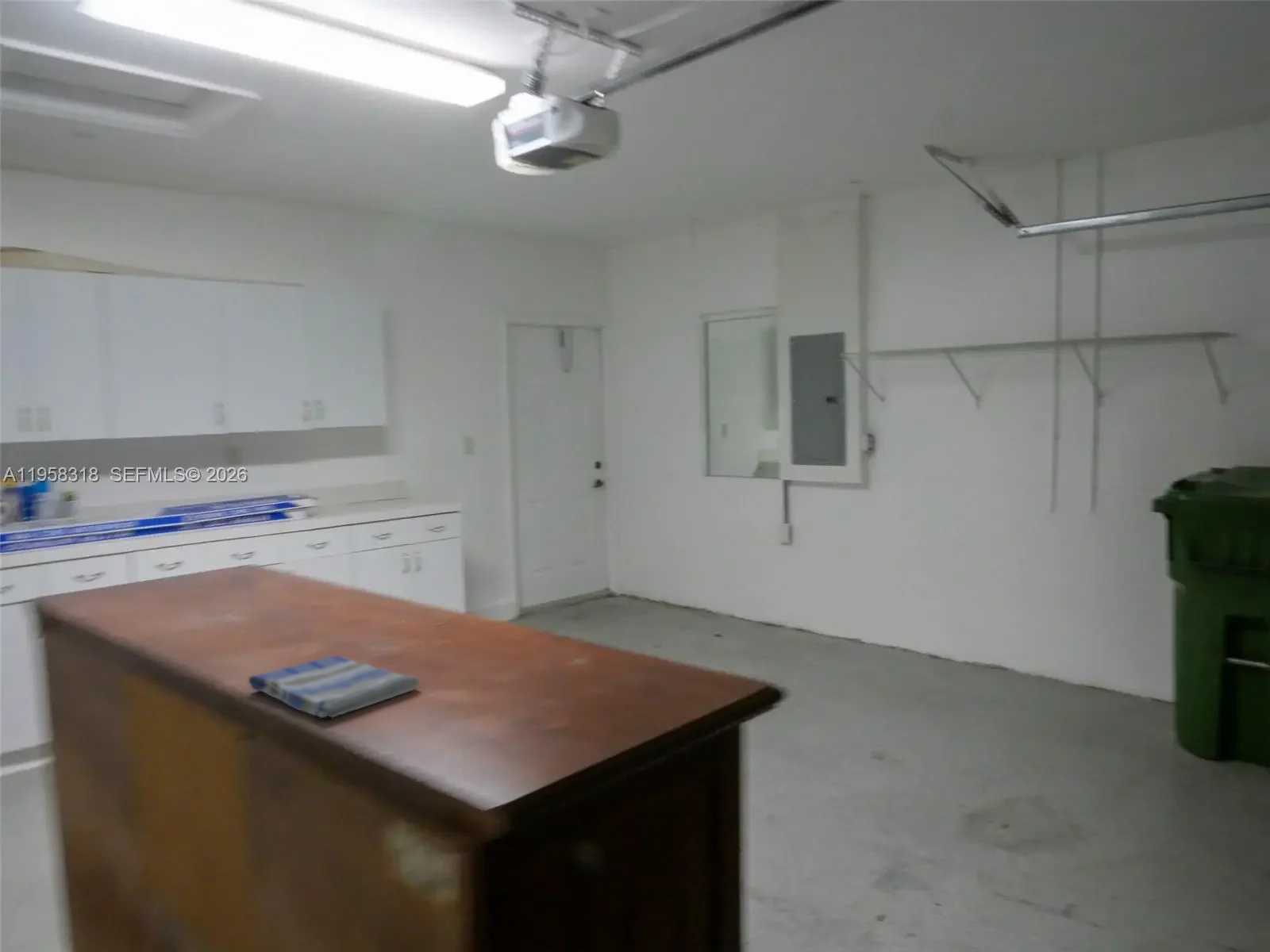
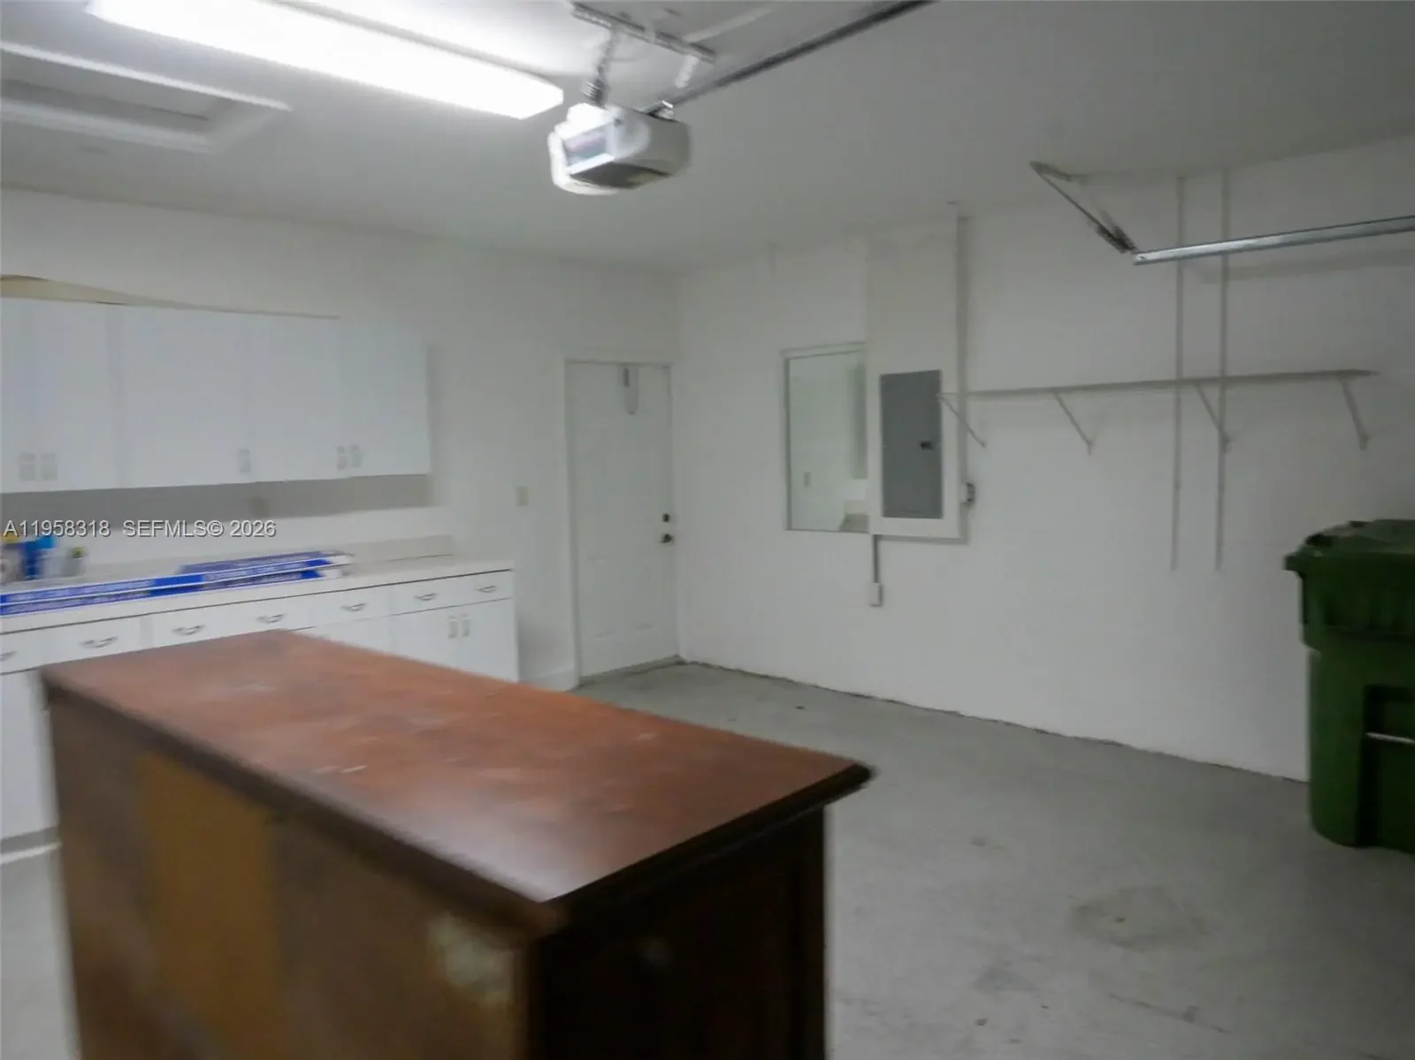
- dish towel (333, 681)
